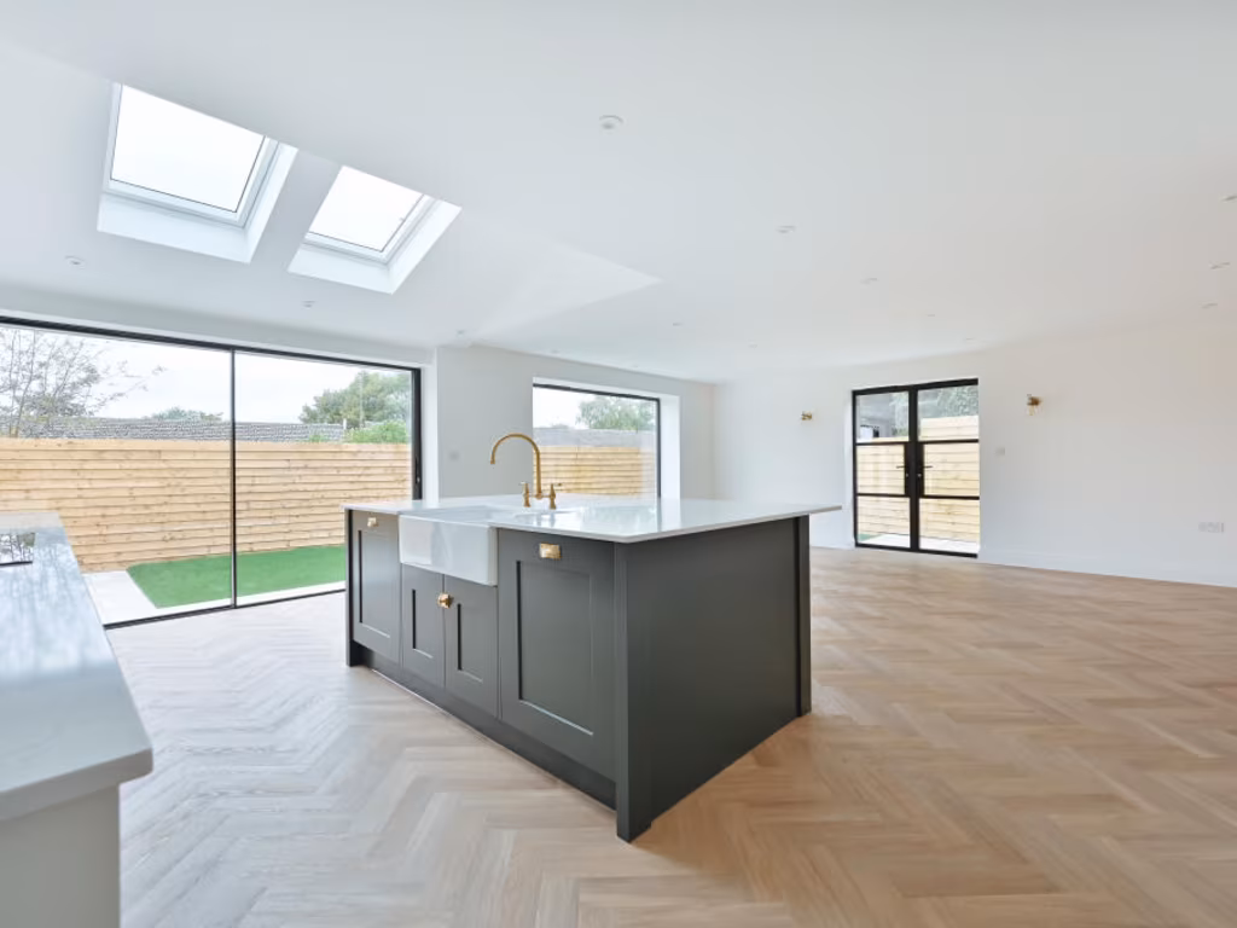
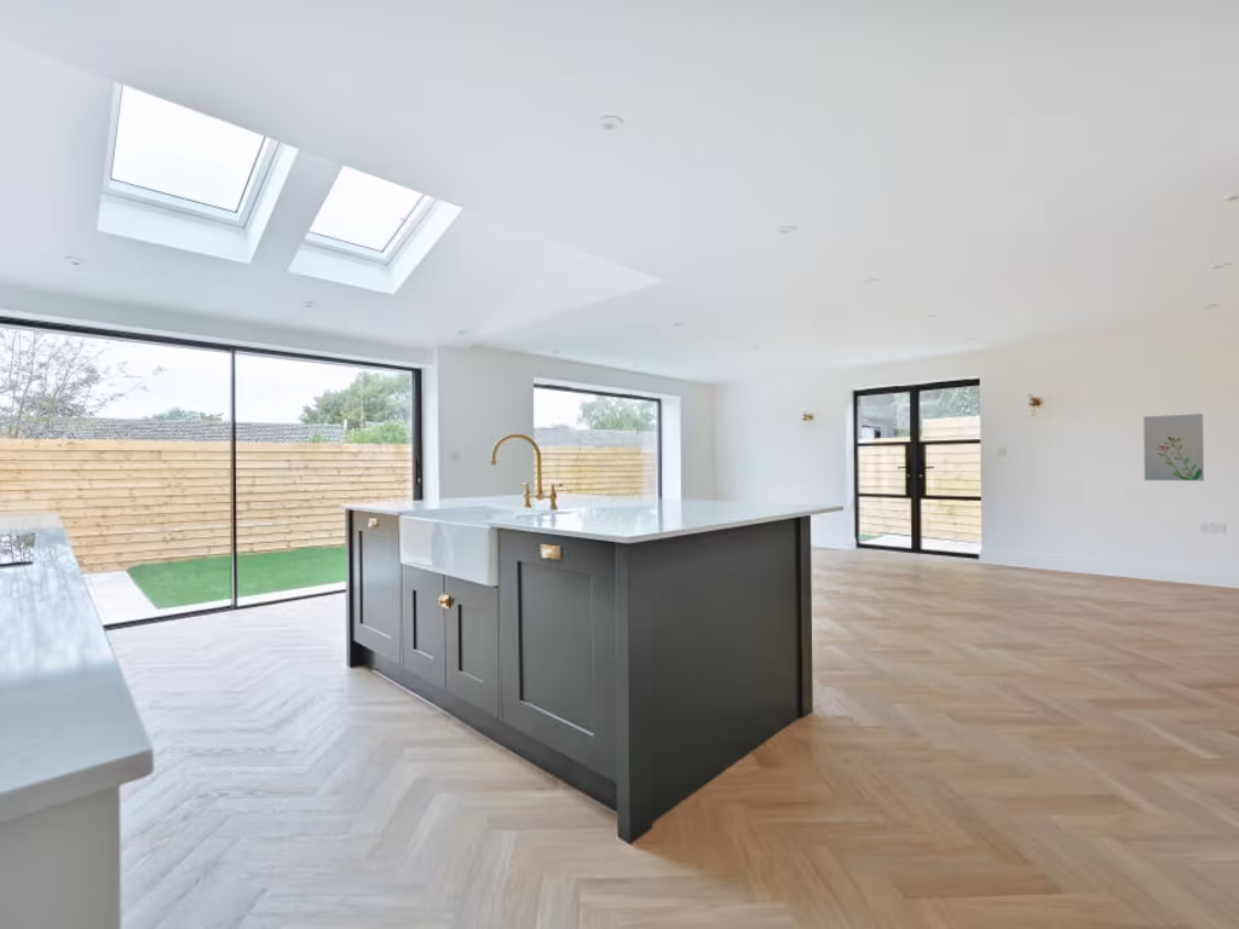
+ wall art (1172, 448)
